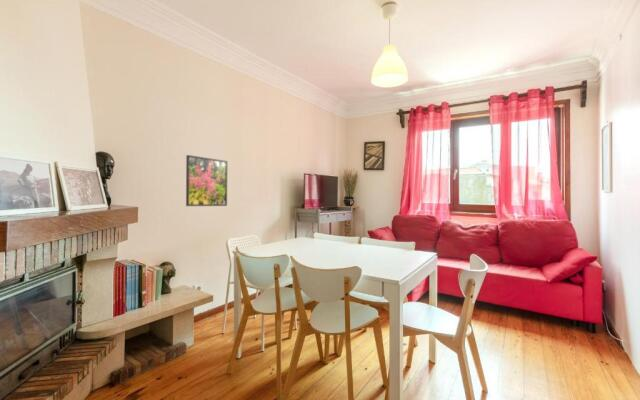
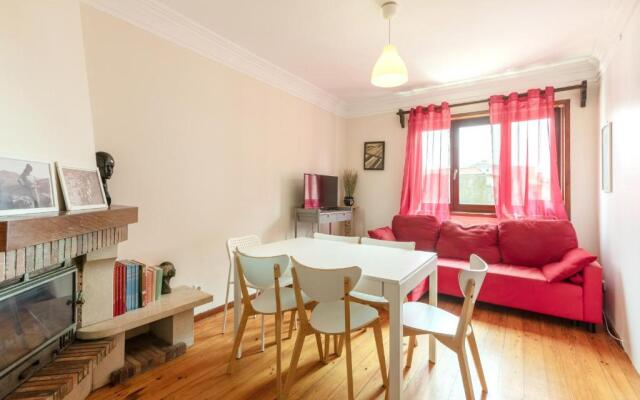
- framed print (208, 182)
